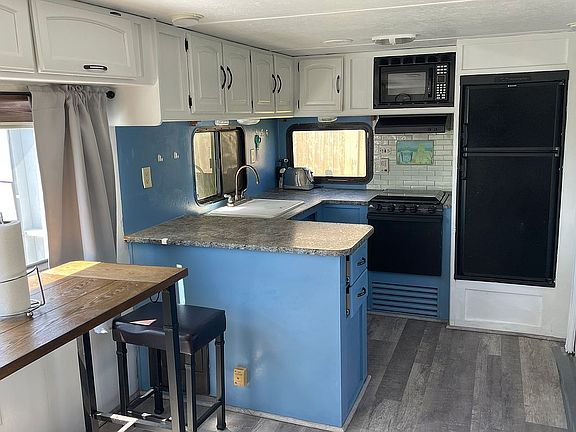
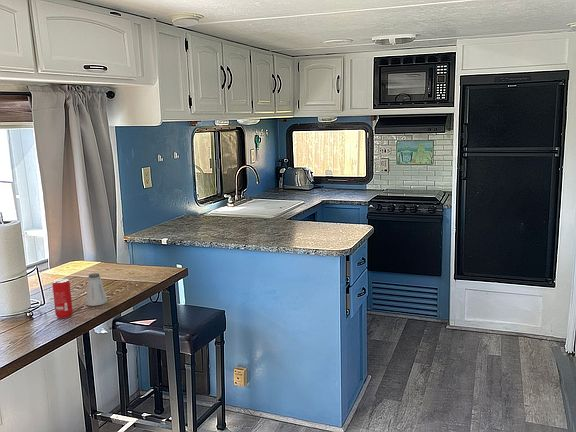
+ beverage can (62, 298)
+ saltshaker (95, 288)
